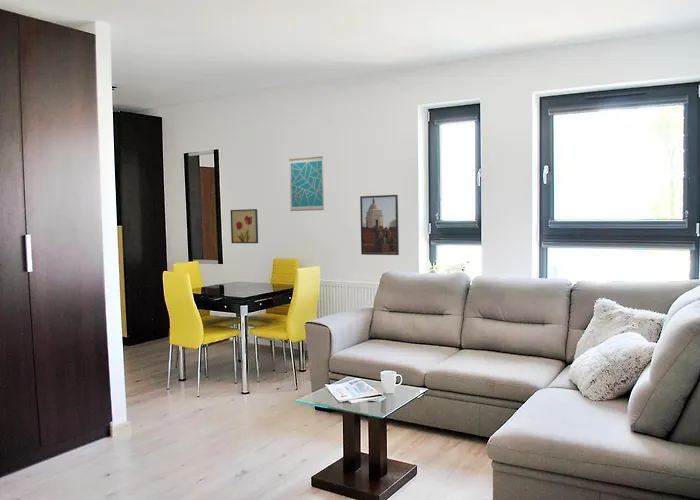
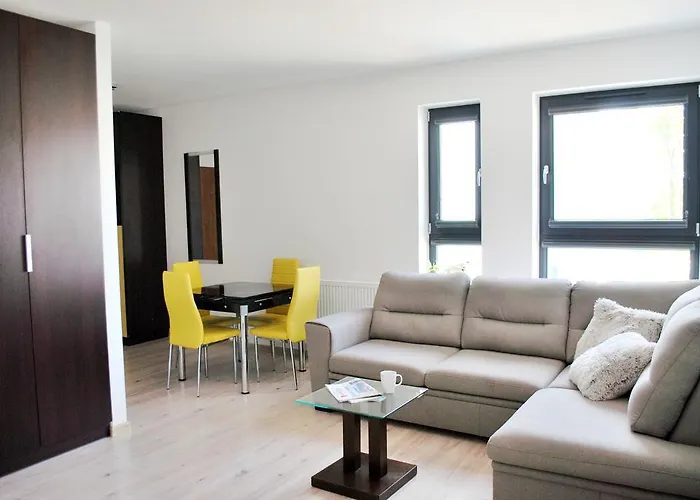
- wall art (306, 184)
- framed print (379, 225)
- wall art (244, 226)
